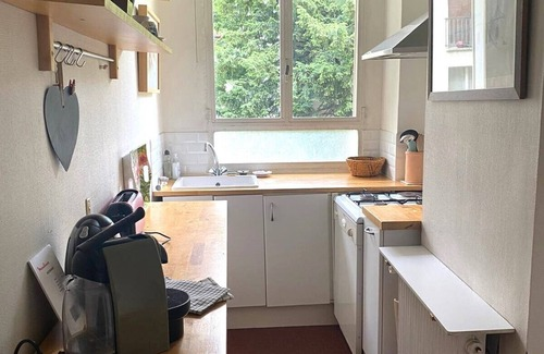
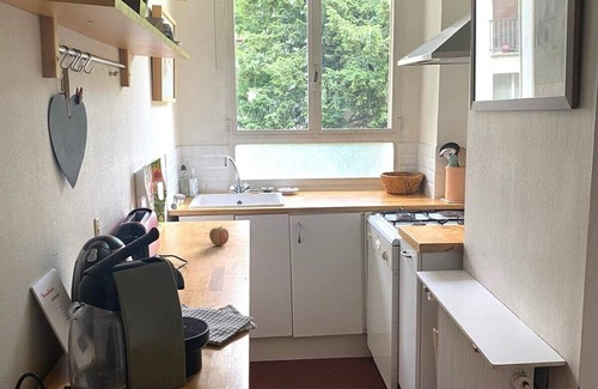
+ fruit (219, 236)
